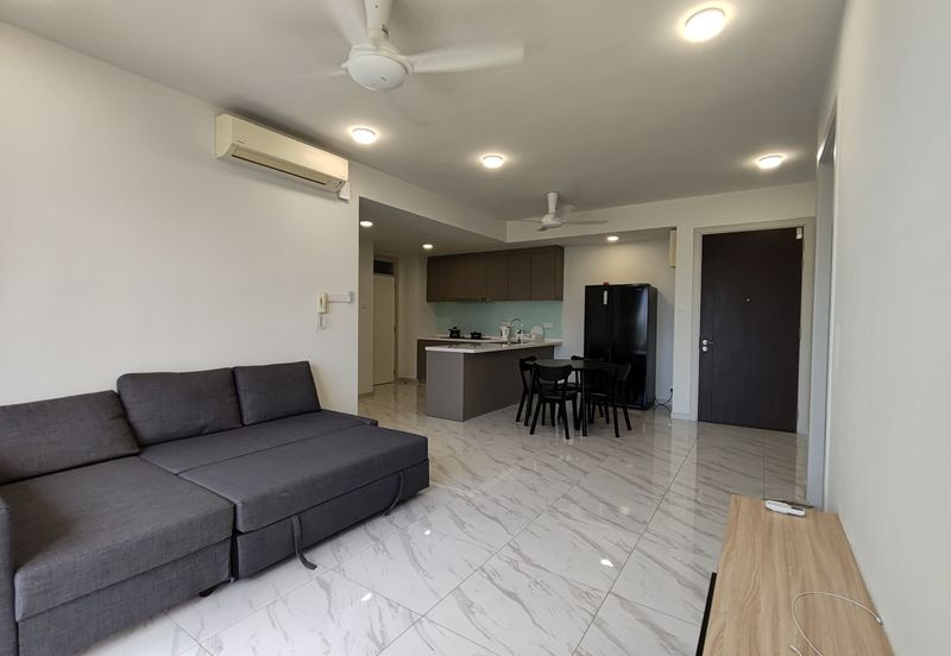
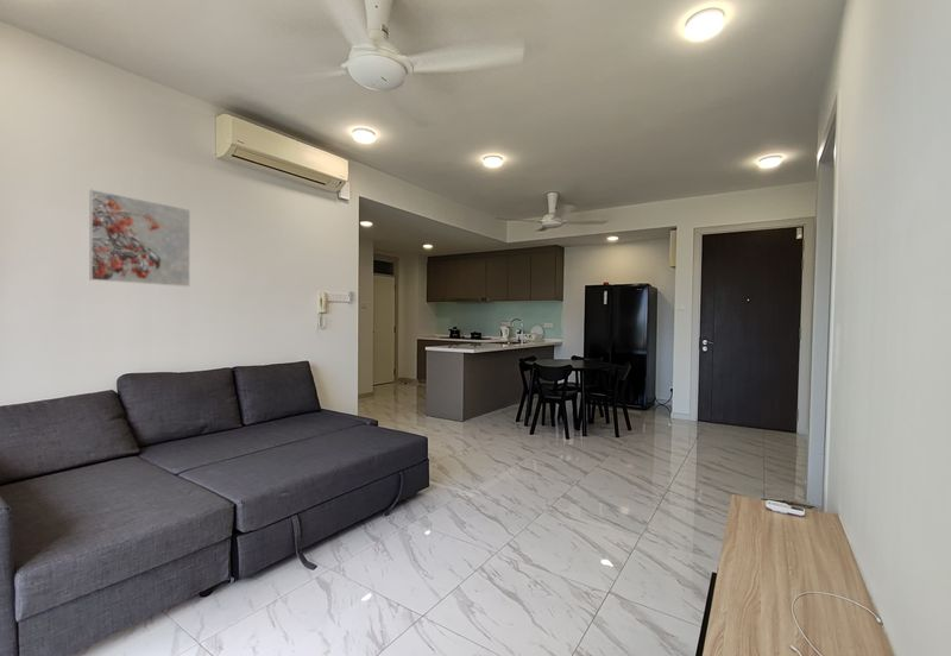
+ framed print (143, 241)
